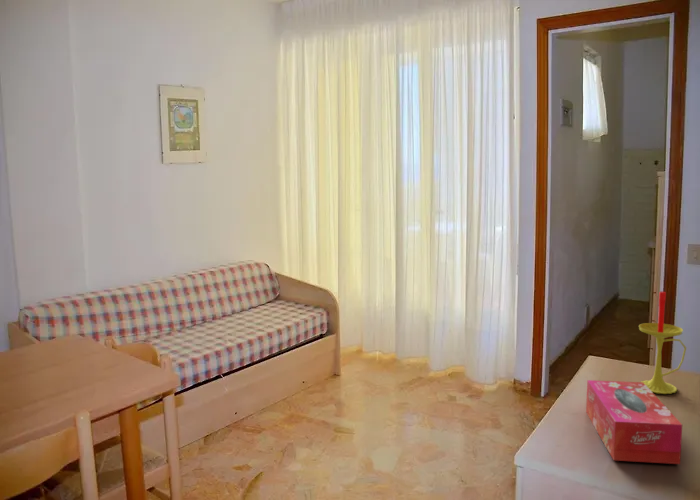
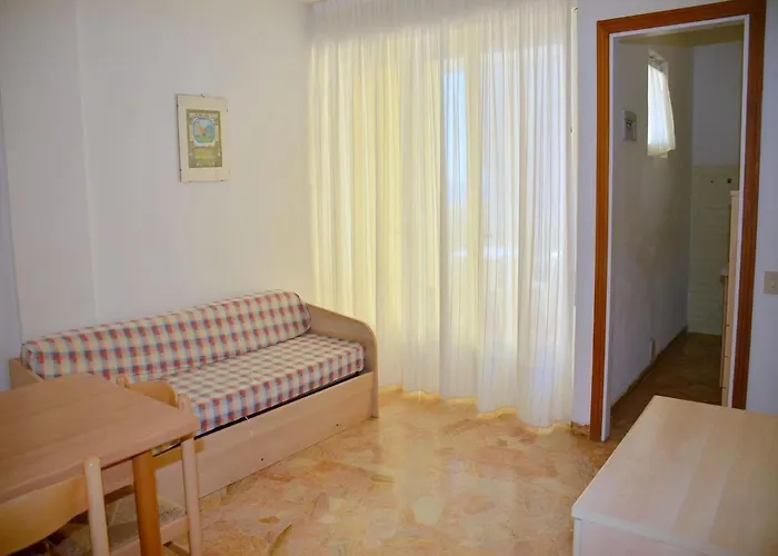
- tissue box (629, 418)
- candle (661, 338)
